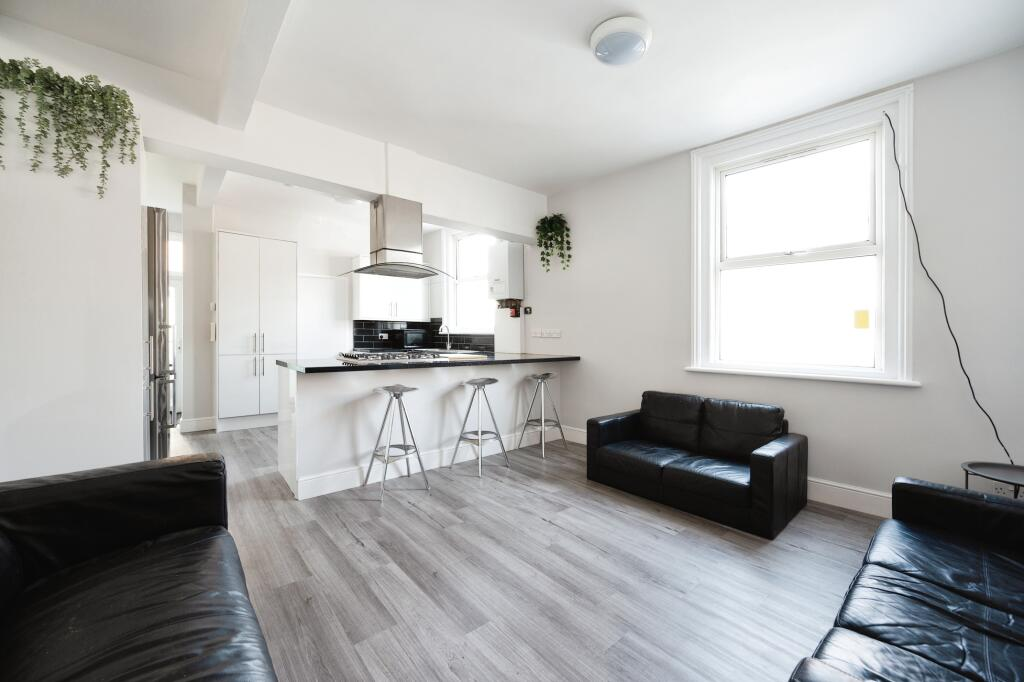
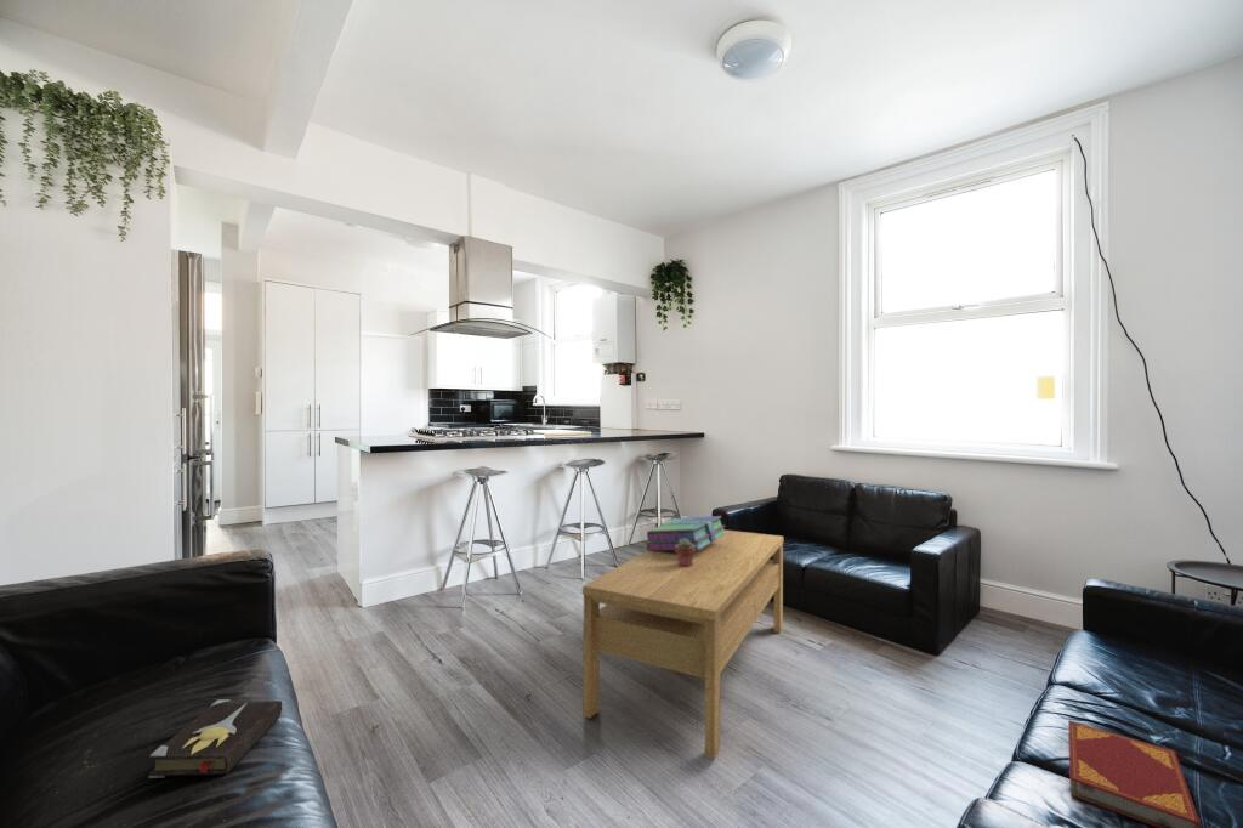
+ hardback book (1125, 772)
+ hardback book (221, 733)
+ coffee table (699, 611)
+ potted succulent (685, 550)
+ stack of books (687, 535)
